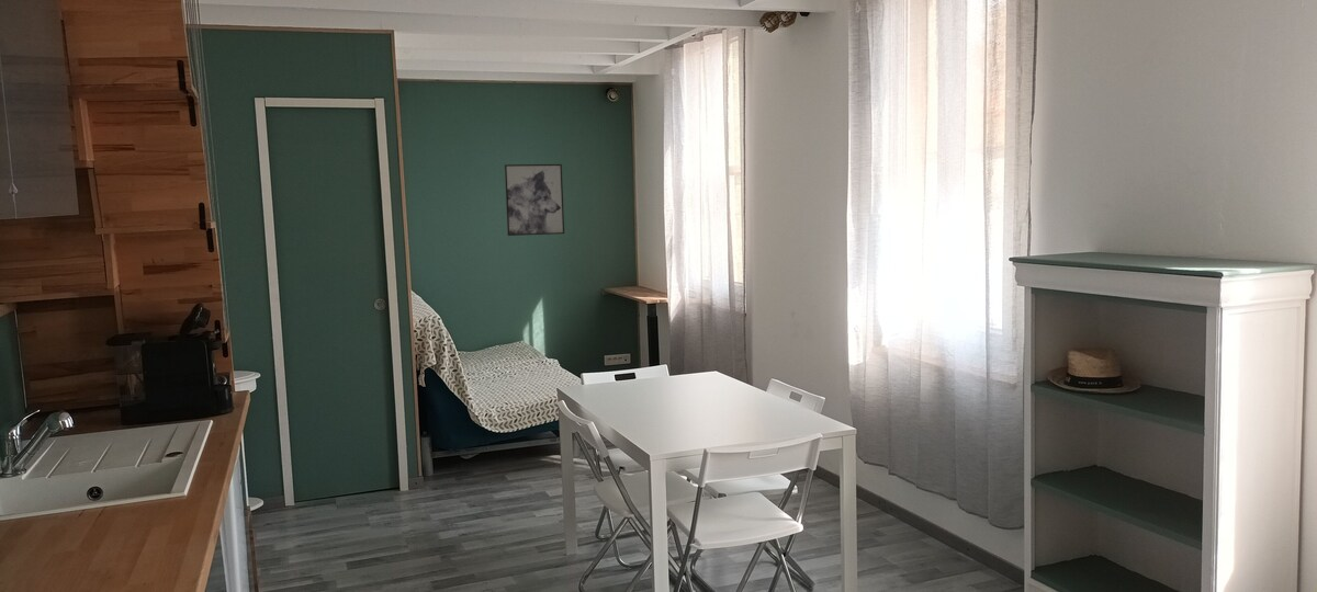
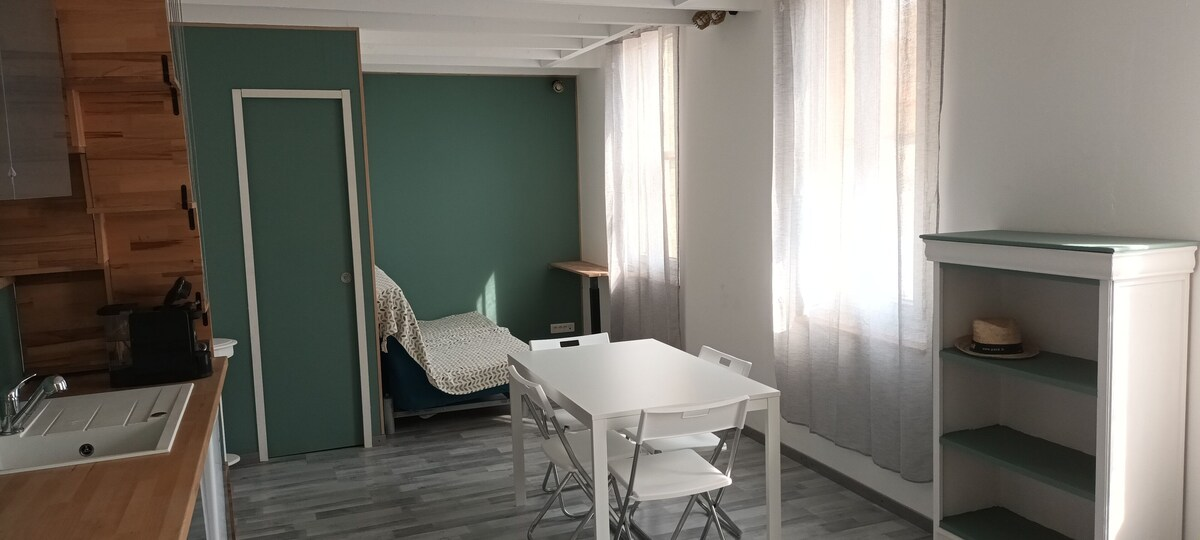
- wall art (534, 200)
